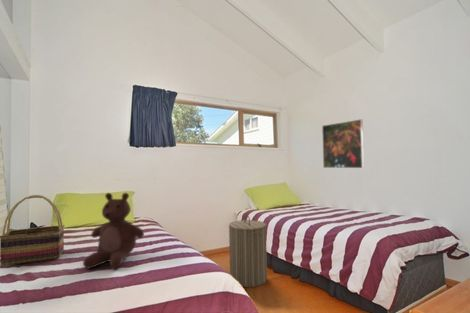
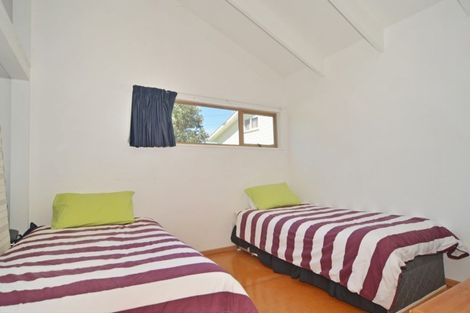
- woven basket (34, 228)
- laundry hamper (247, 247)
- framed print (341, 145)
- teddy bear (112, 227)
